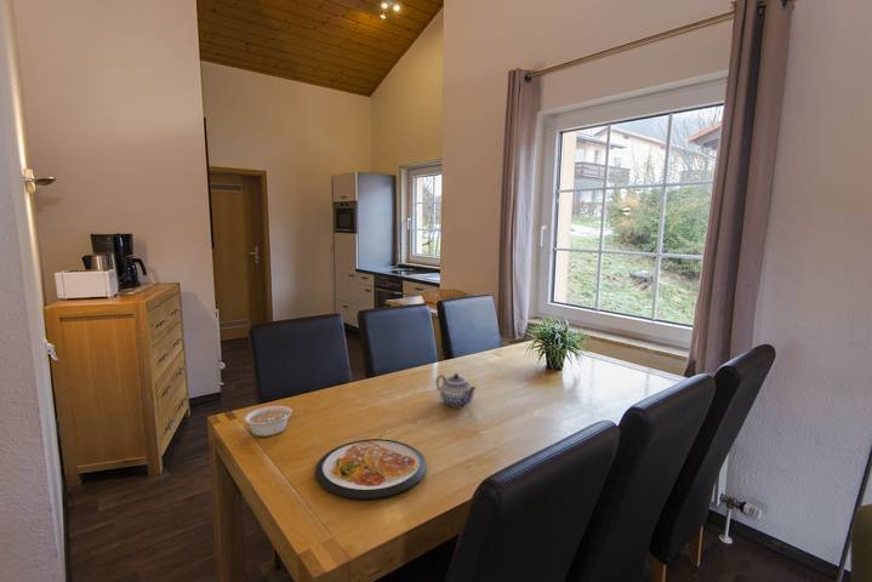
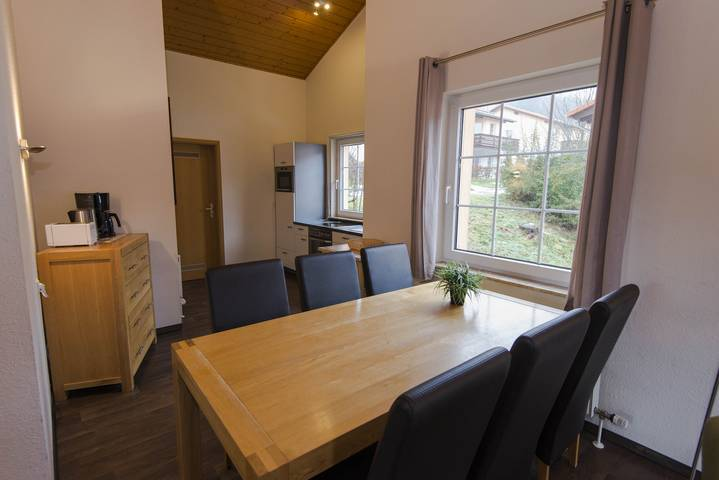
- legume (270, 420)
- teapot (455, 388)
- dish (371, 462)
